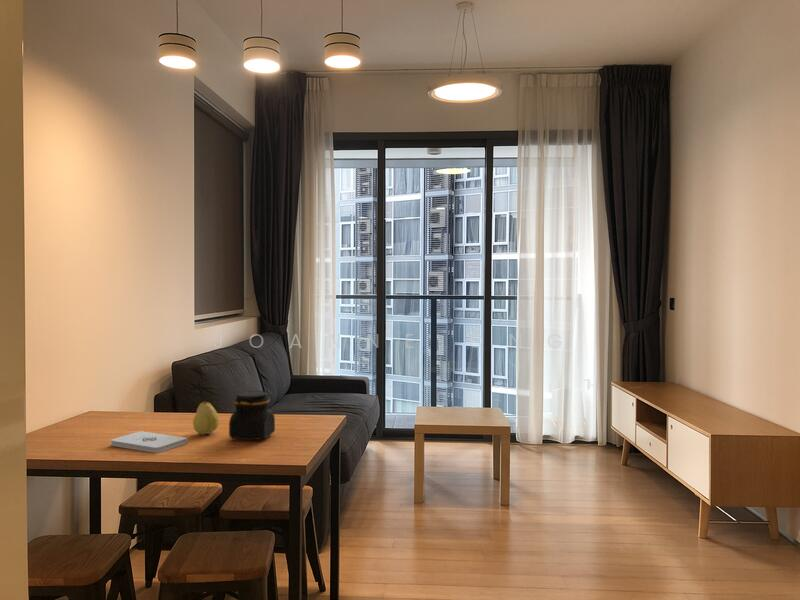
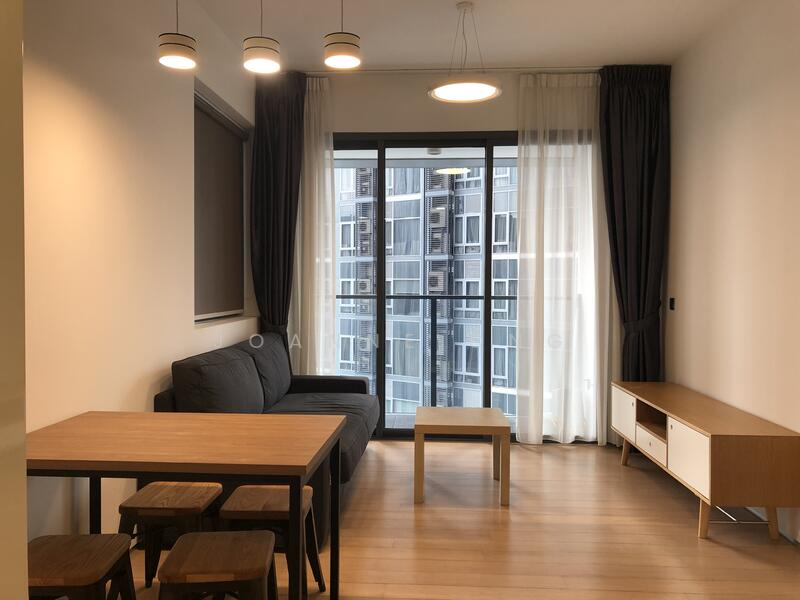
- notepad (148, 441)
- jar (252, 415)
- fruit (205, 416)
